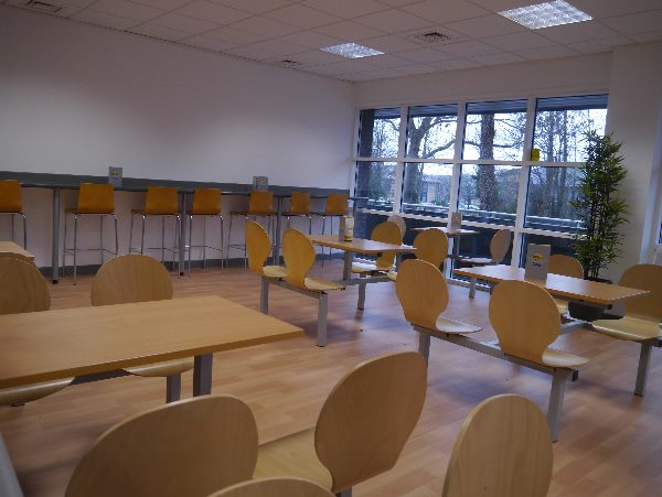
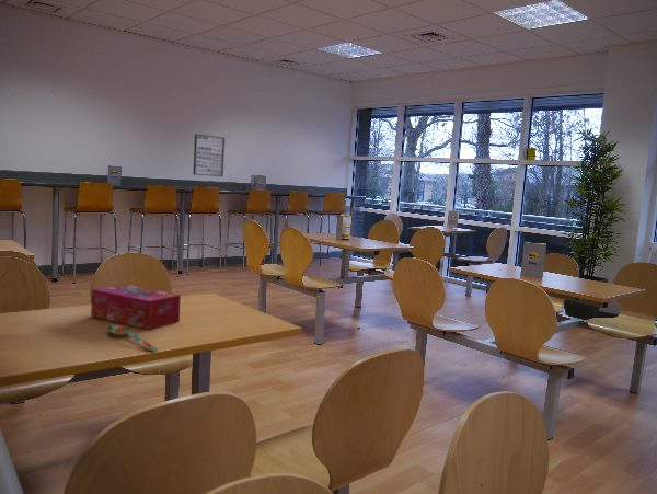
+ spoon (132, 336)
+ wall art (208, 156)
+ tissue box (135, 305)
